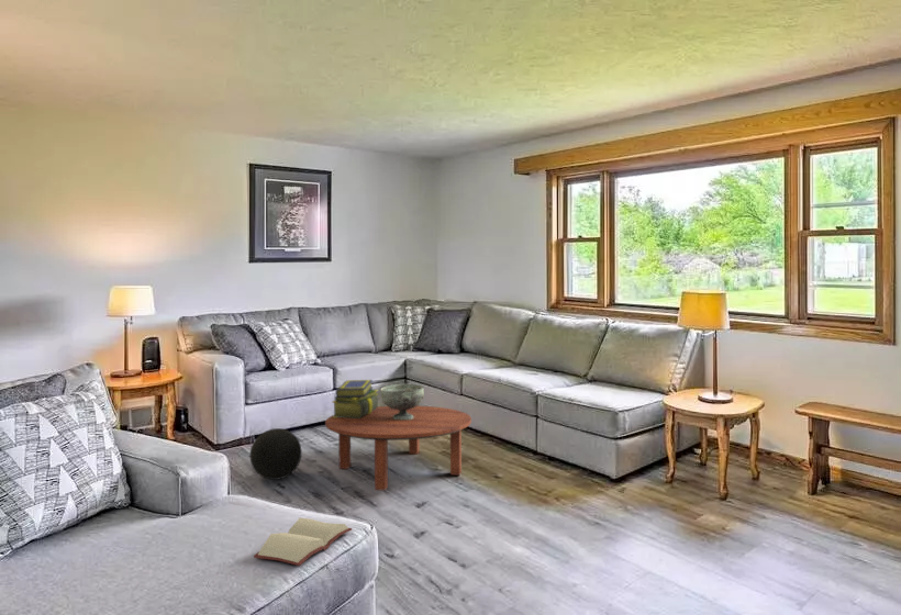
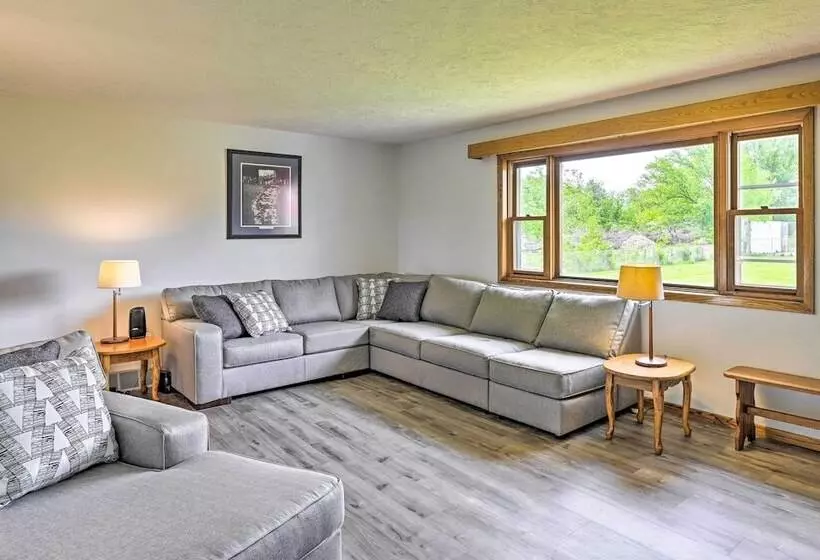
- hardback book (305, 536)
- decorative ball (276, 454)
- decorative bowl (402, 402)
- coffee table (399, 439)
- stack of books (356, 398)
